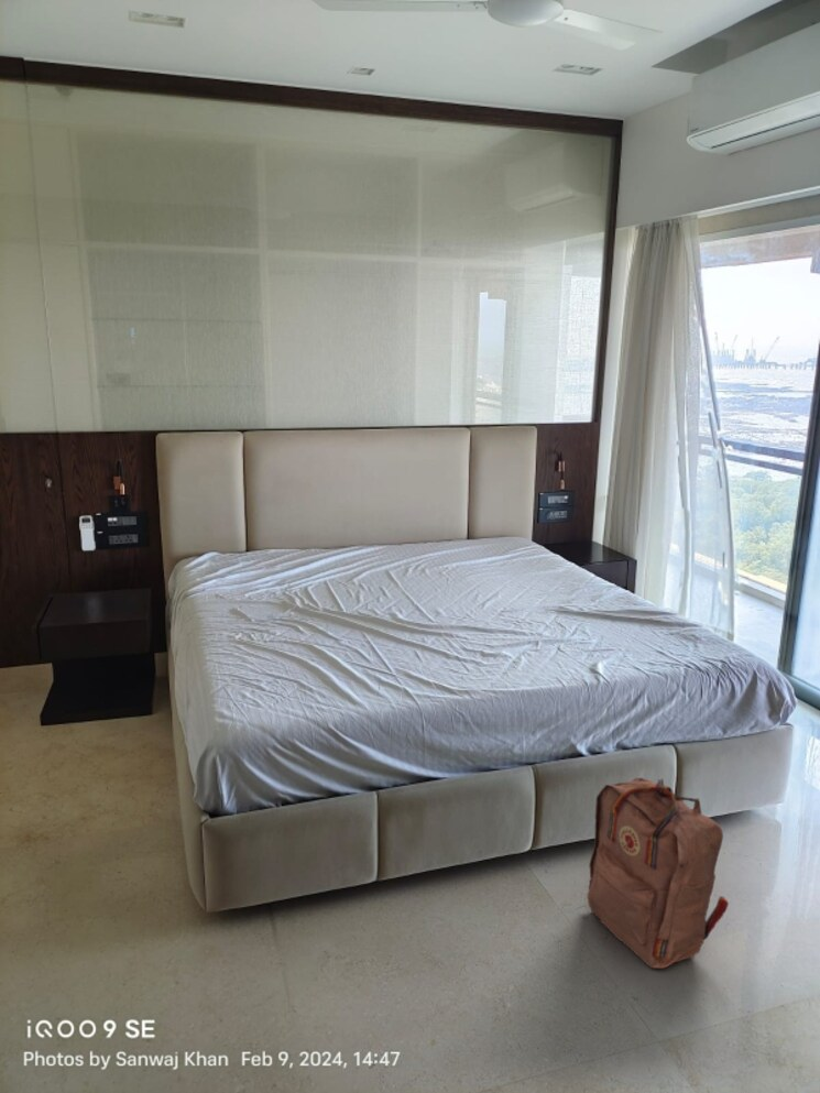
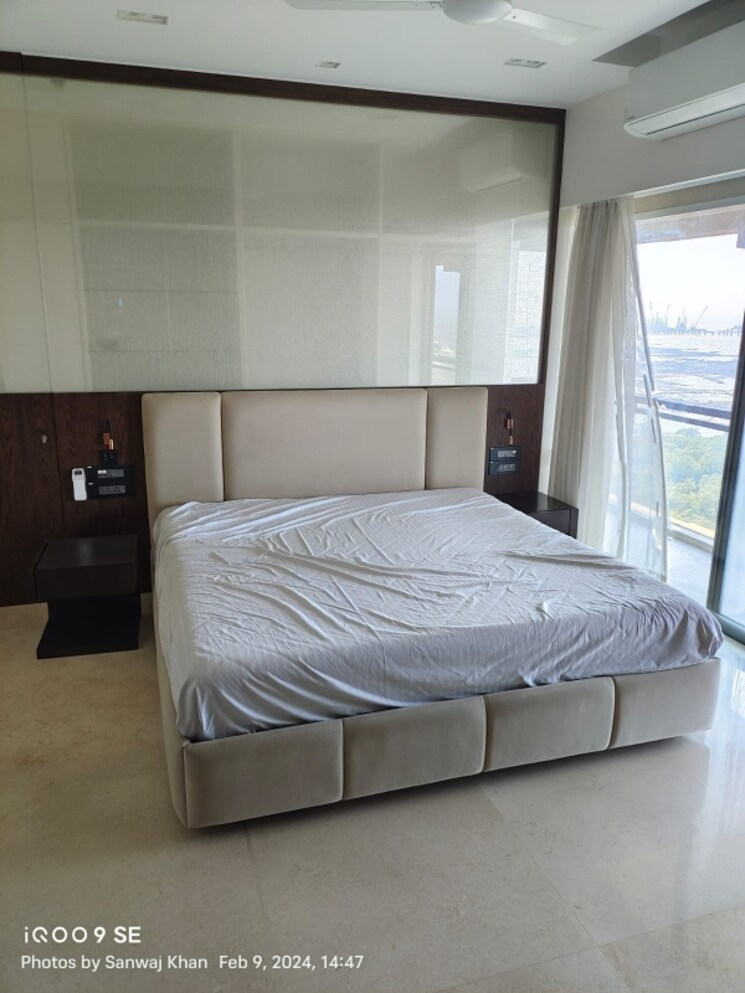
- backpack (653, 856)
